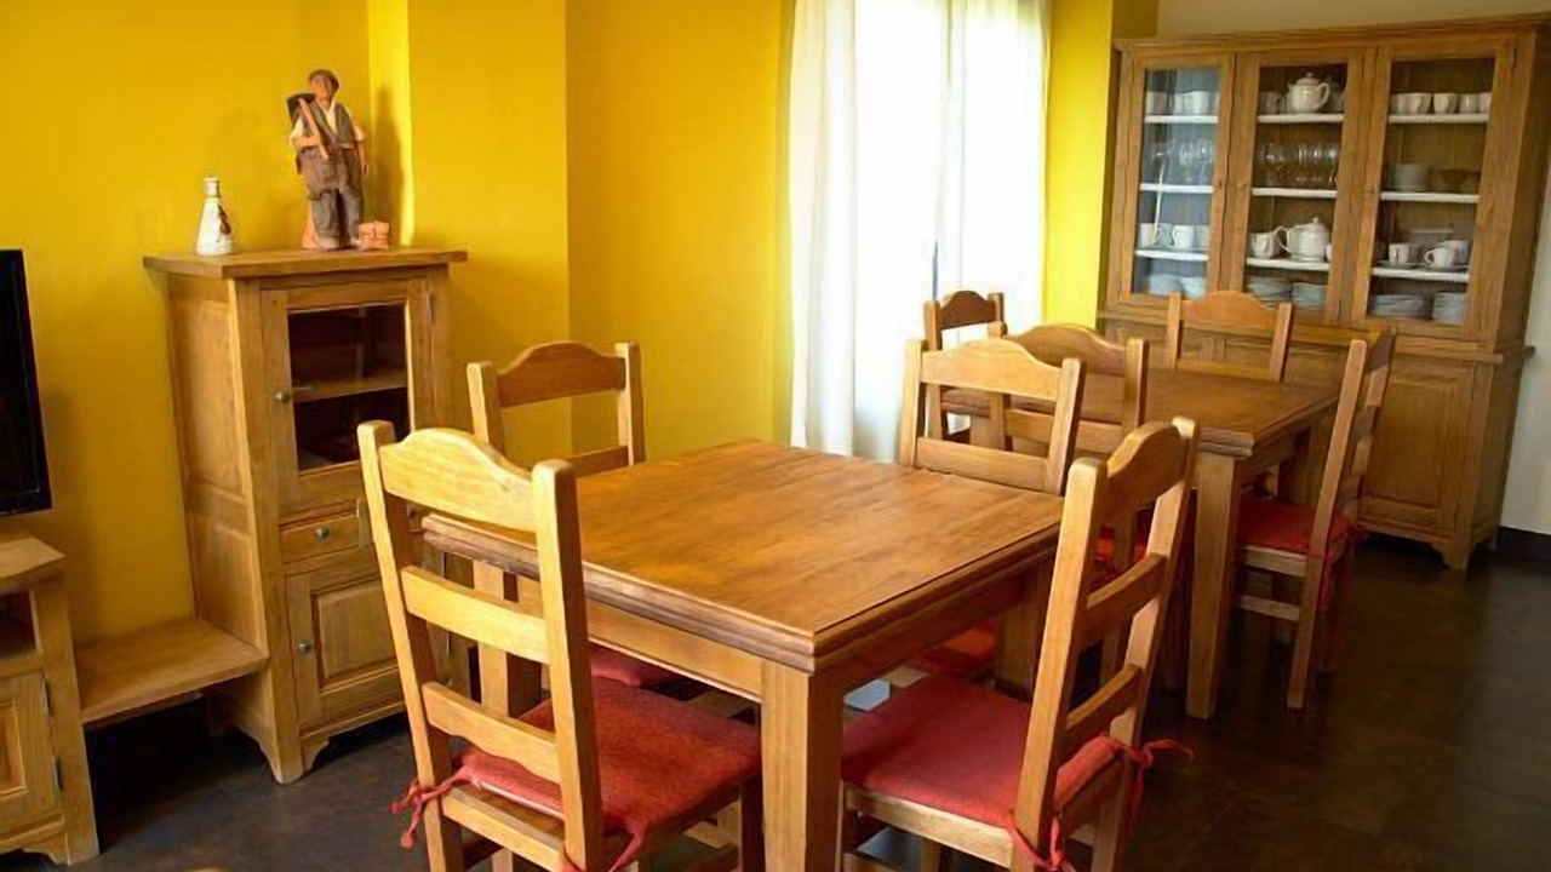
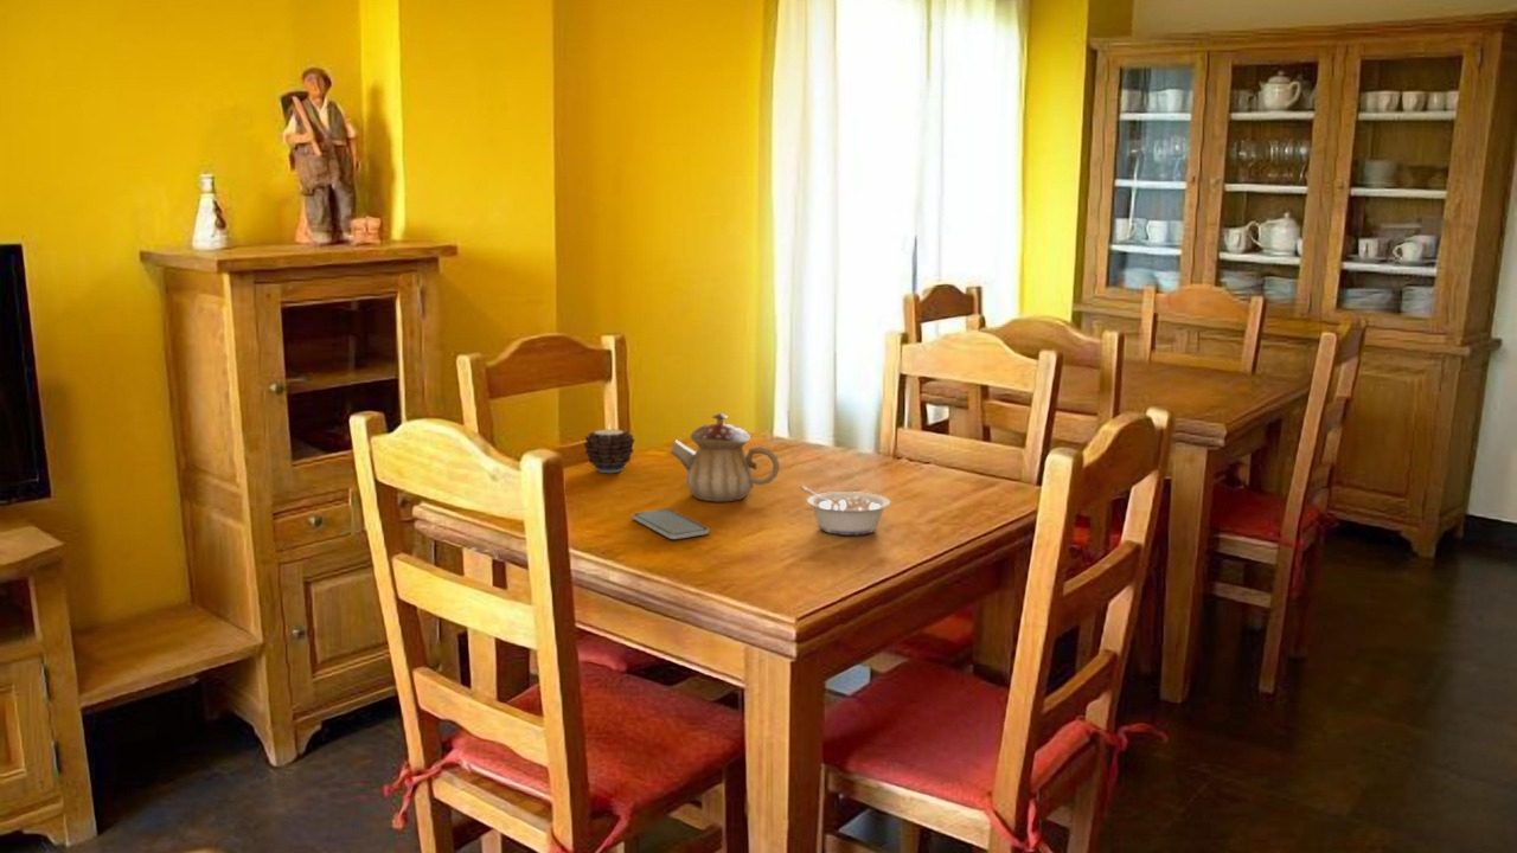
+ smartphone (670, 522)
+ teapot (724, 454)
+ candle (609, 447)
+ legume (844, 511)
